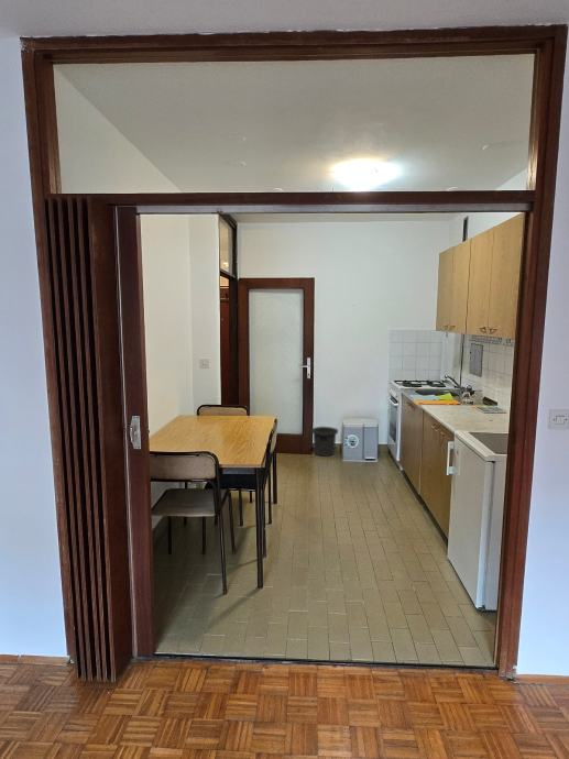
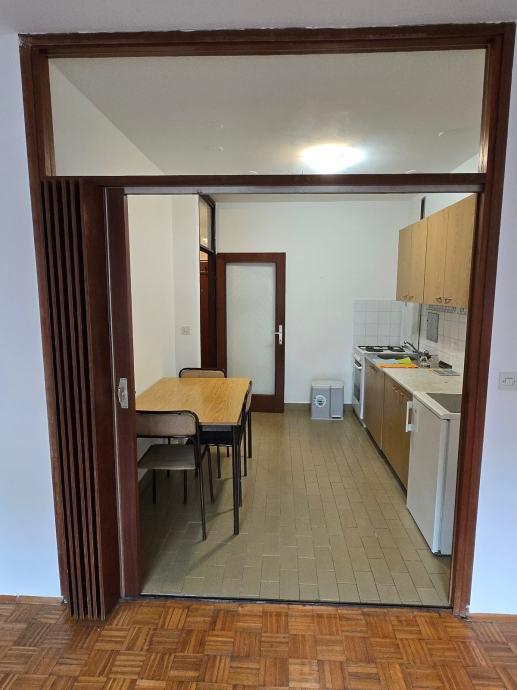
- trash can (324, 441)
